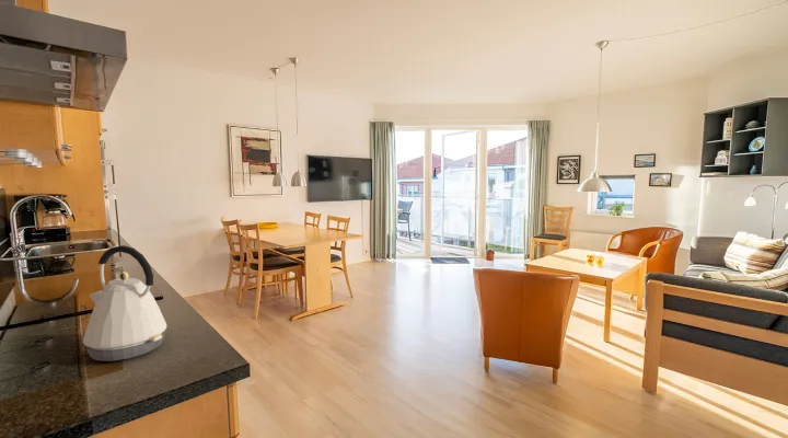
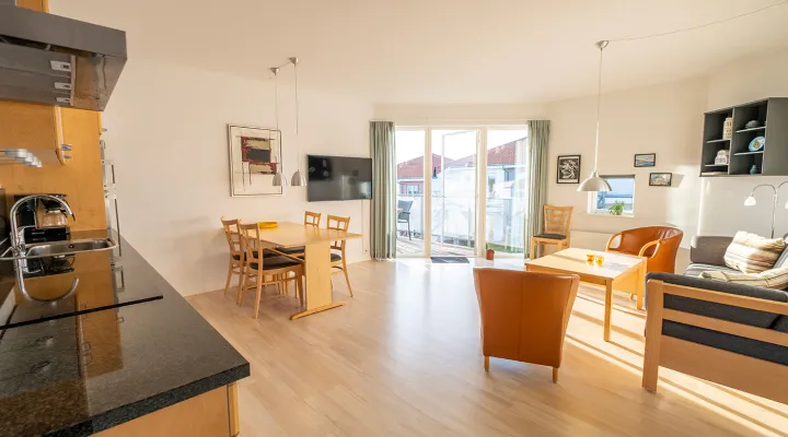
- kettle (123, 298)
